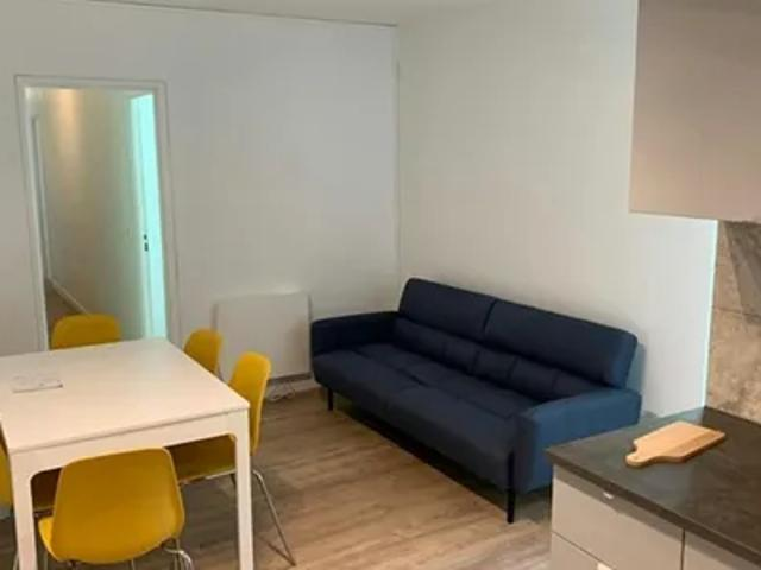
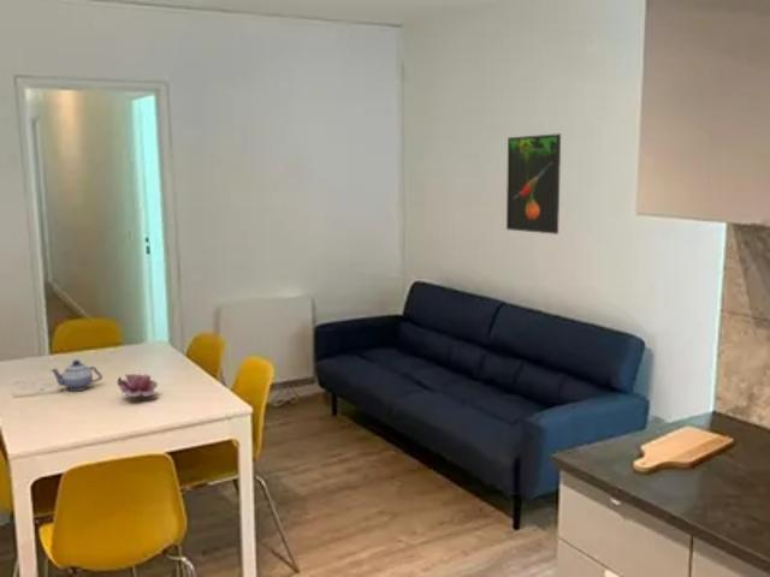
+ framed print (532, 184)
+ flower (137, 386)
+ teapot (76, 374)
